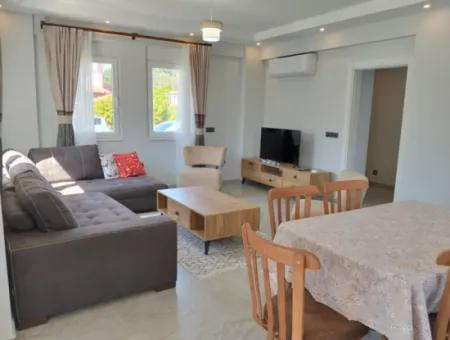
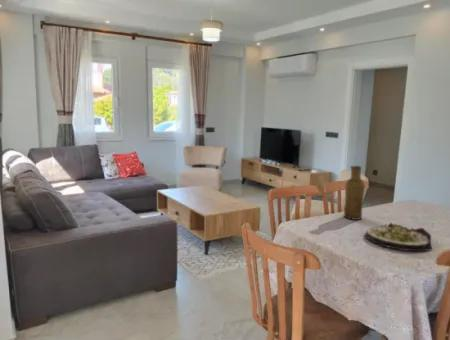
+ vase (354, 191)
+ salad plate (396, 234)
